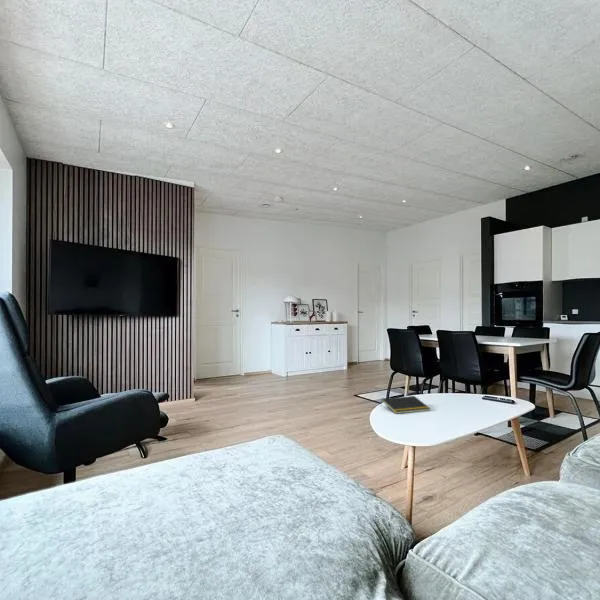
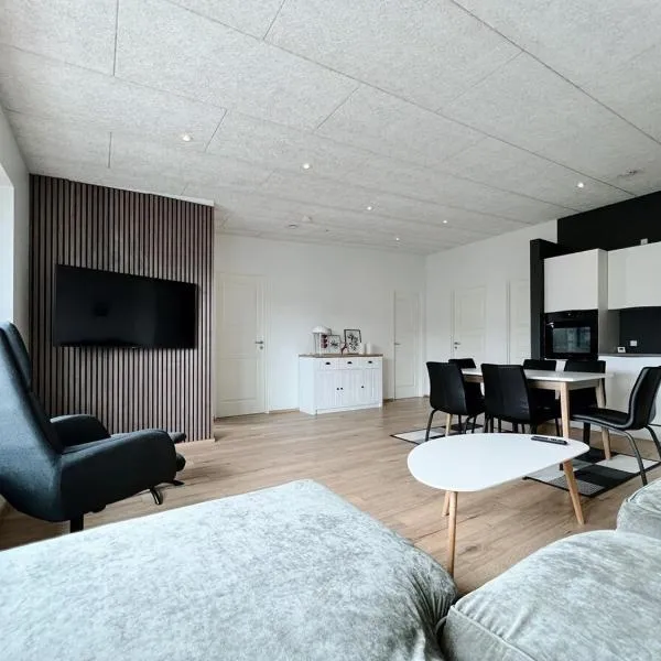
- notepad (405, 404)
